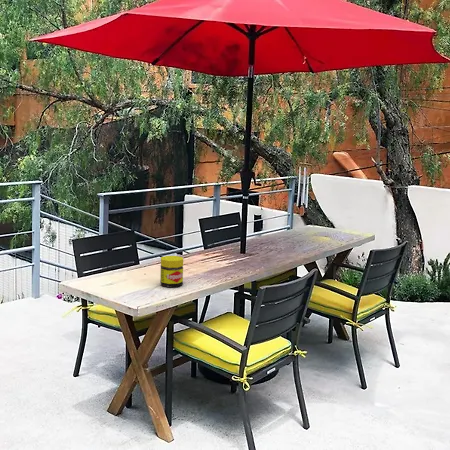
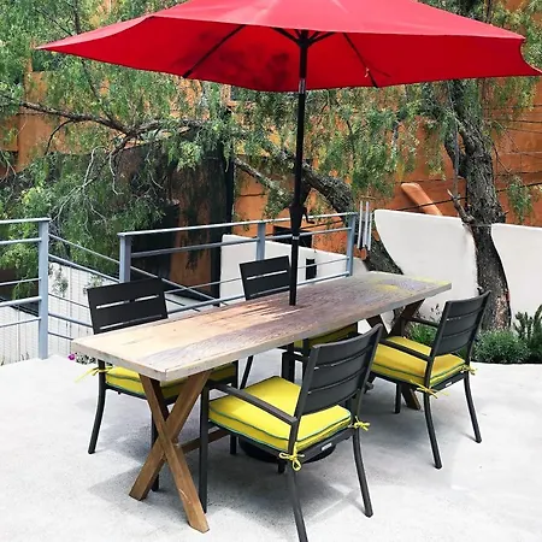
- jar (171, 271)
